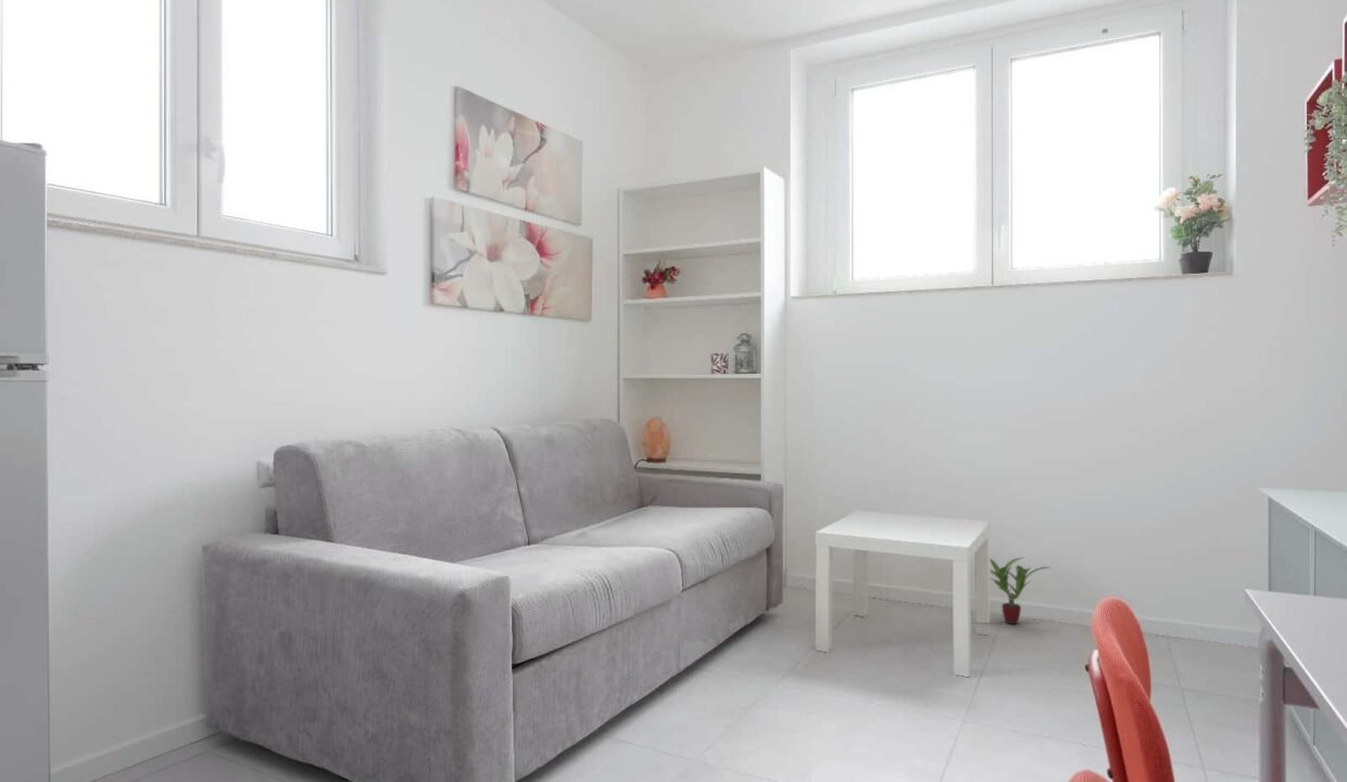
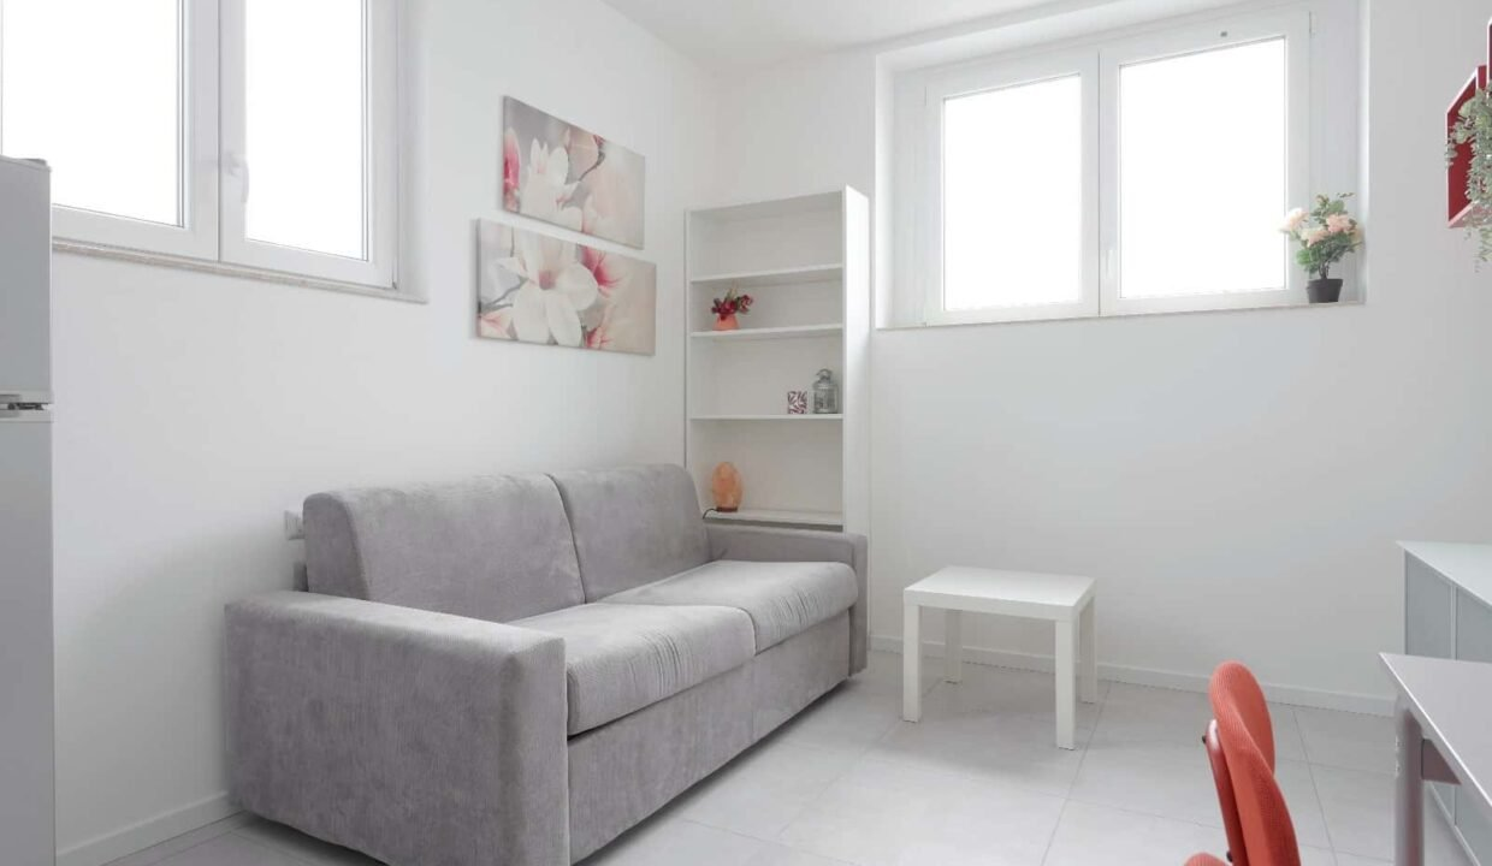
- potted plant (1011, 593)
